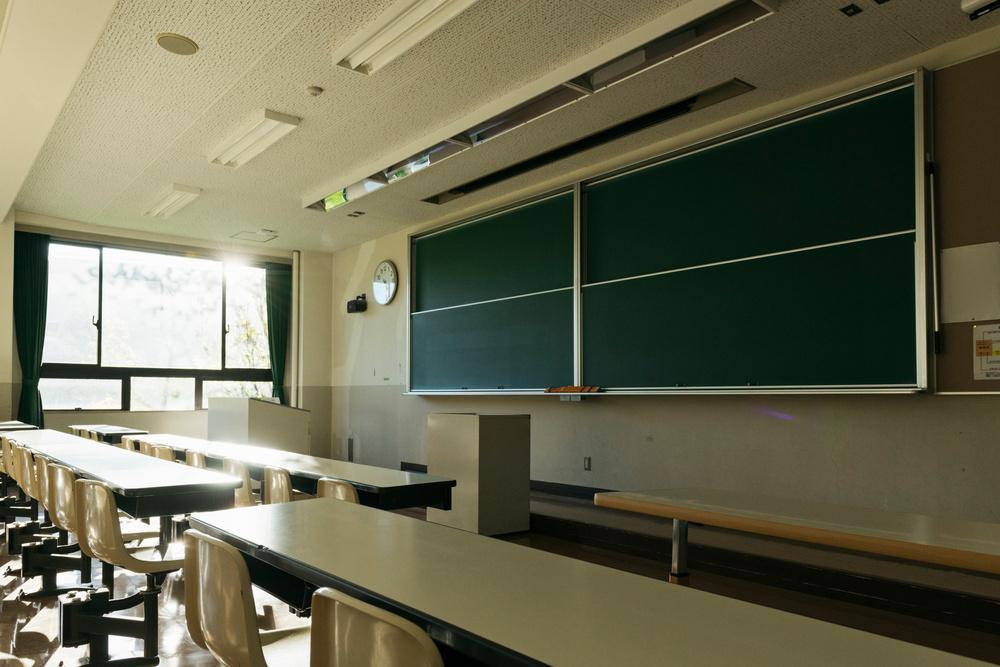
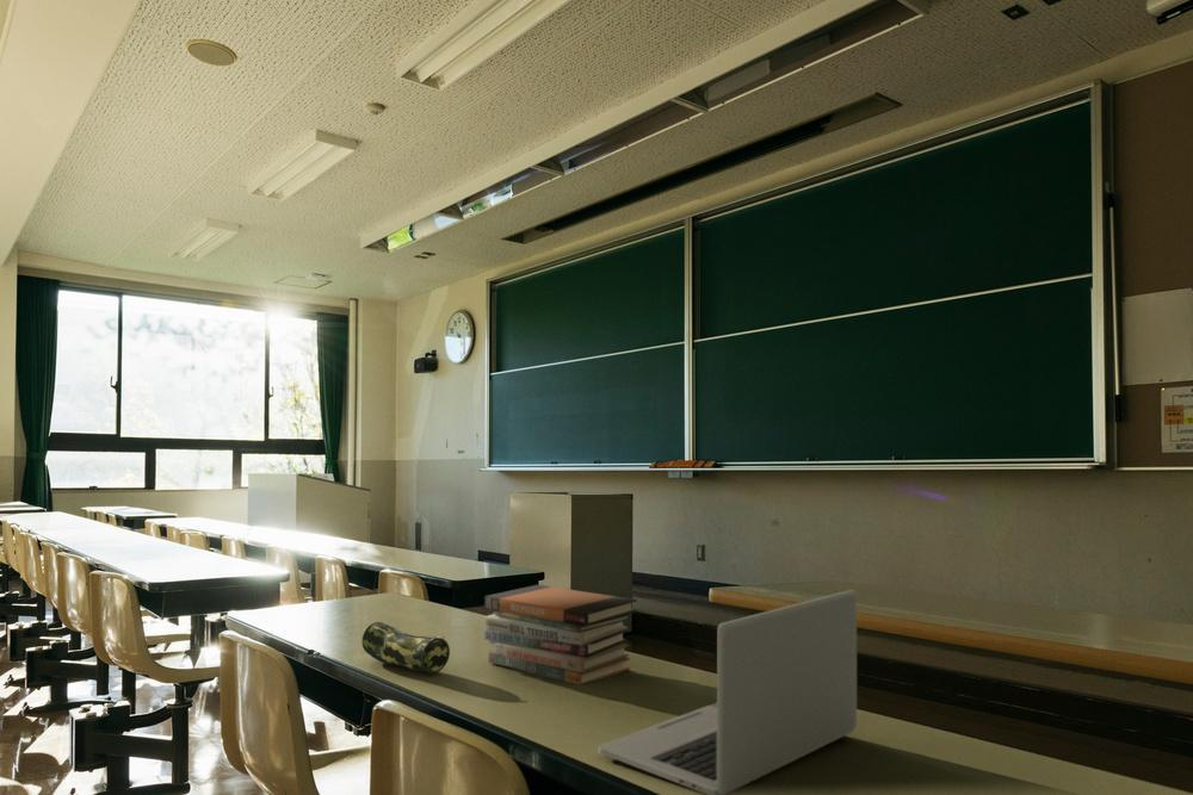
+ pencil case (406, 647)
+ book stack (557, 631)
+ laptop (731, 670)
